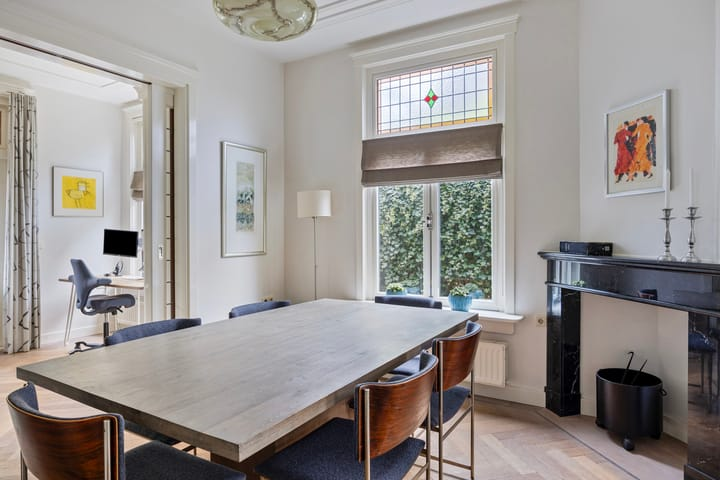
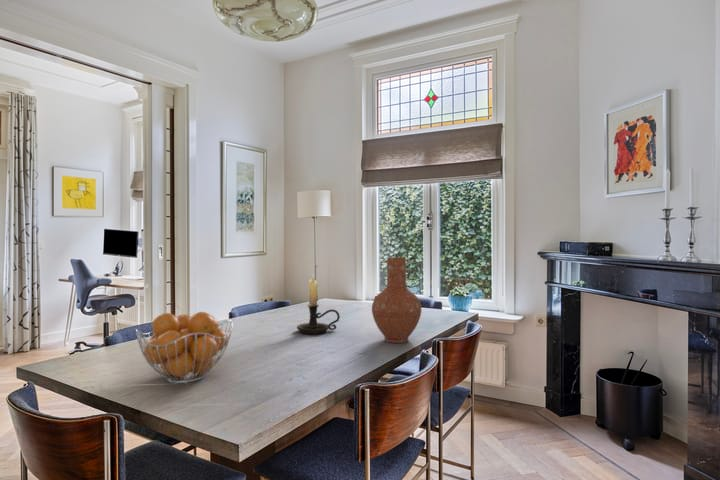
+ candle holder (317, 300)
+ vase (396, 298)
+ fruit basket (186, 344)
